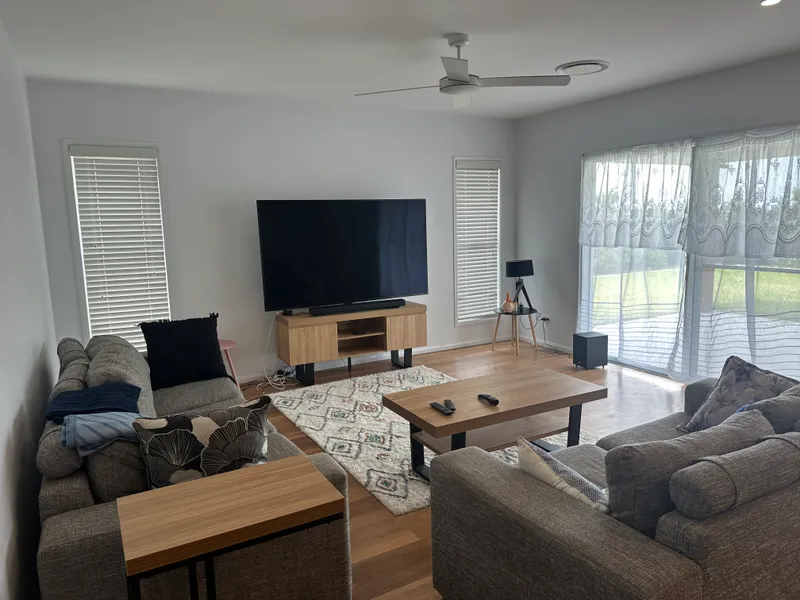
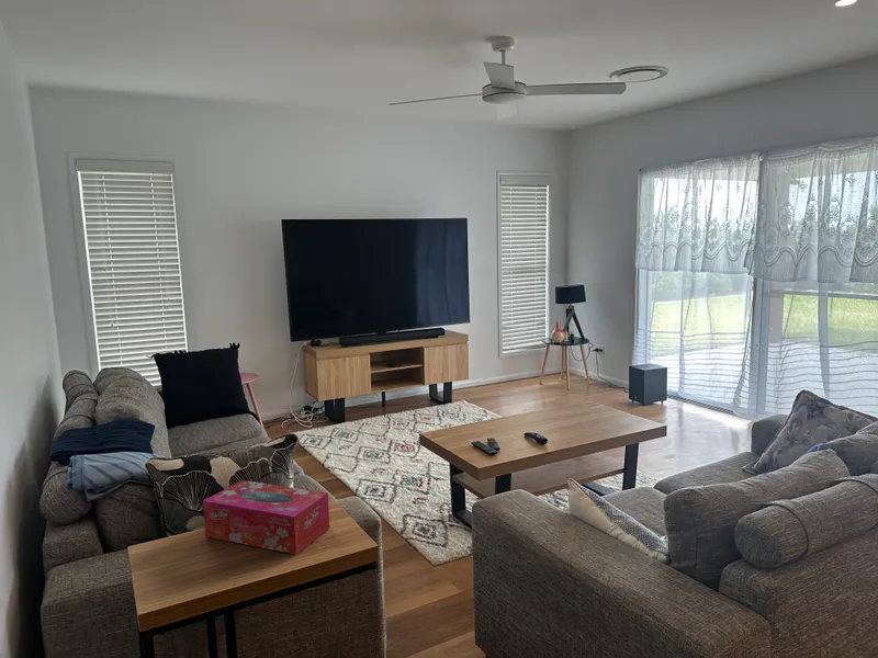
+ tissue box (267, 514)
